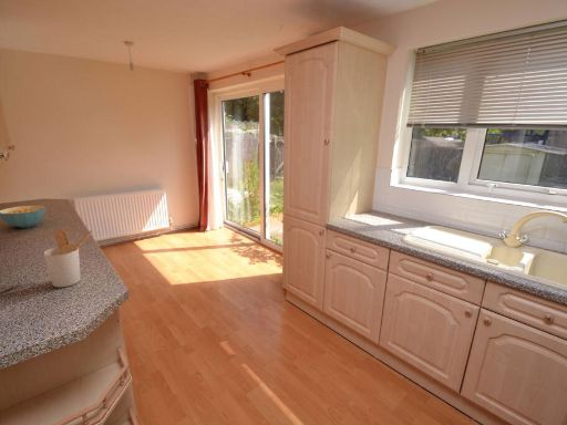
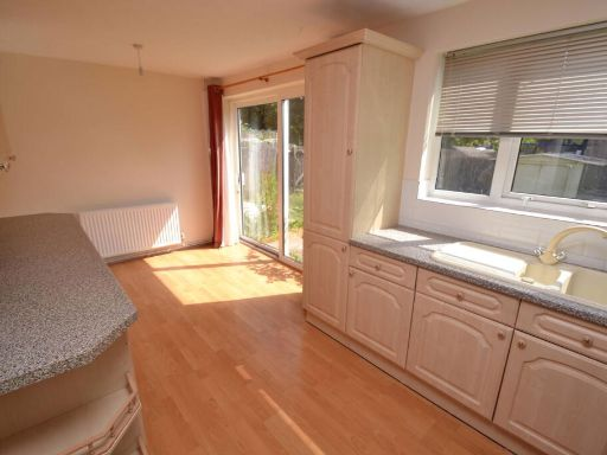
- cereal bowl (23, 217)
- utensil holder (71, 257)
